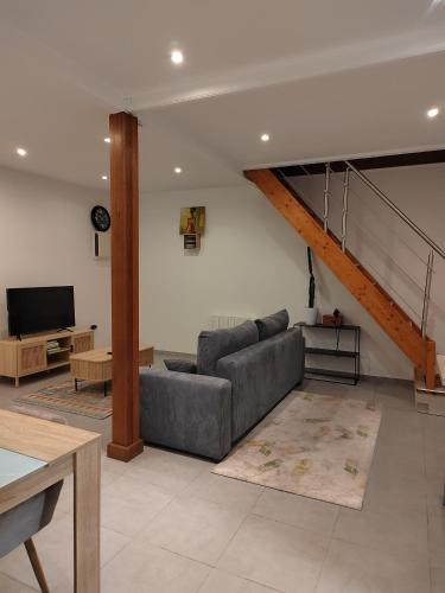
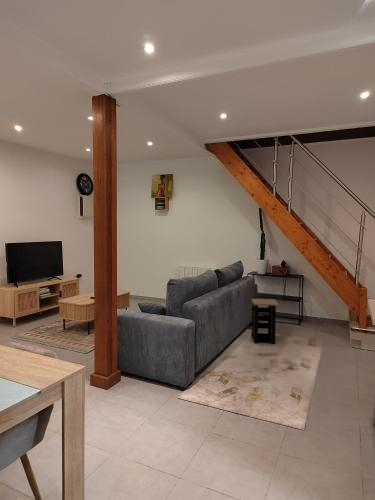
+ side table (263, 320)
